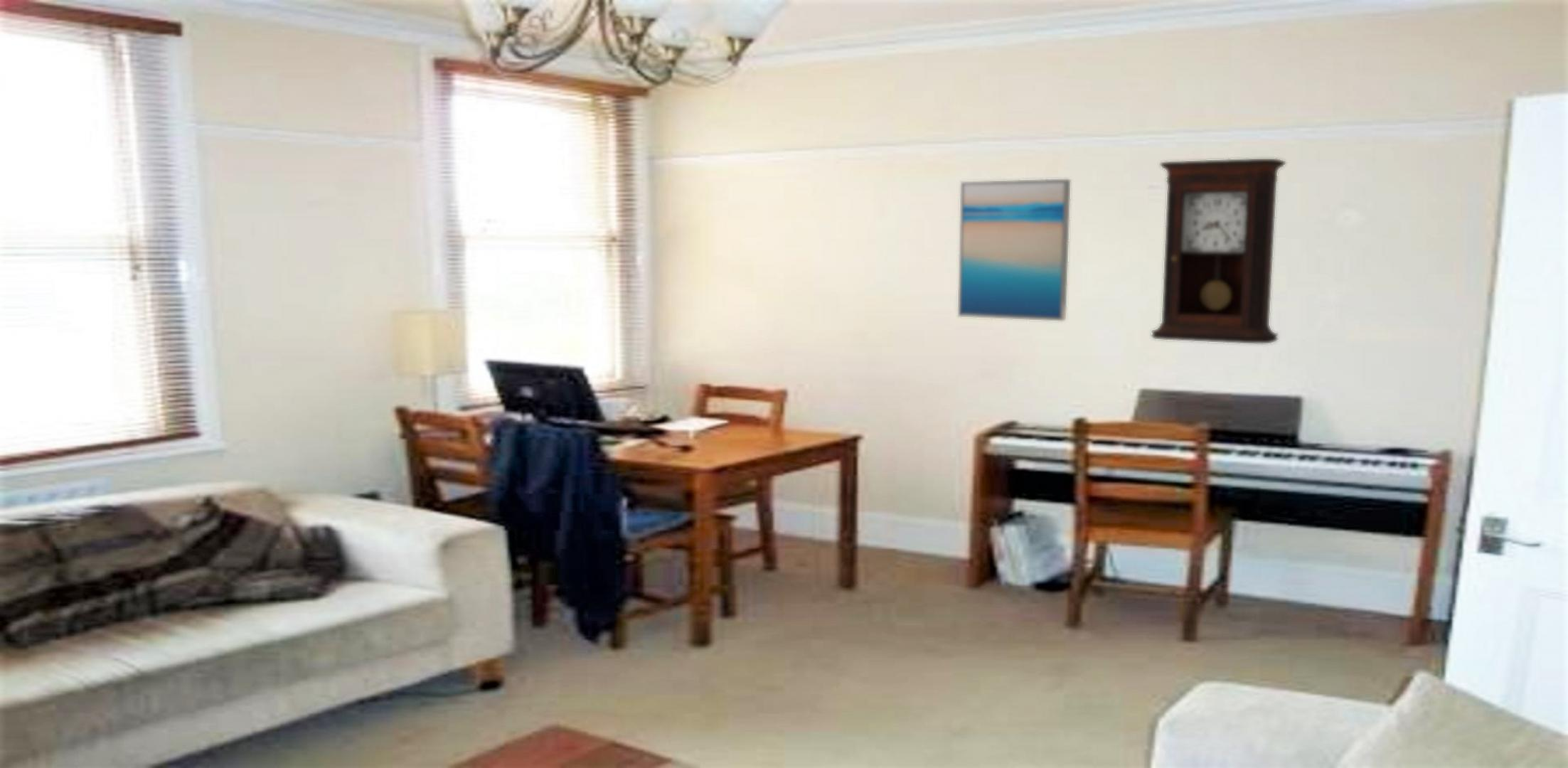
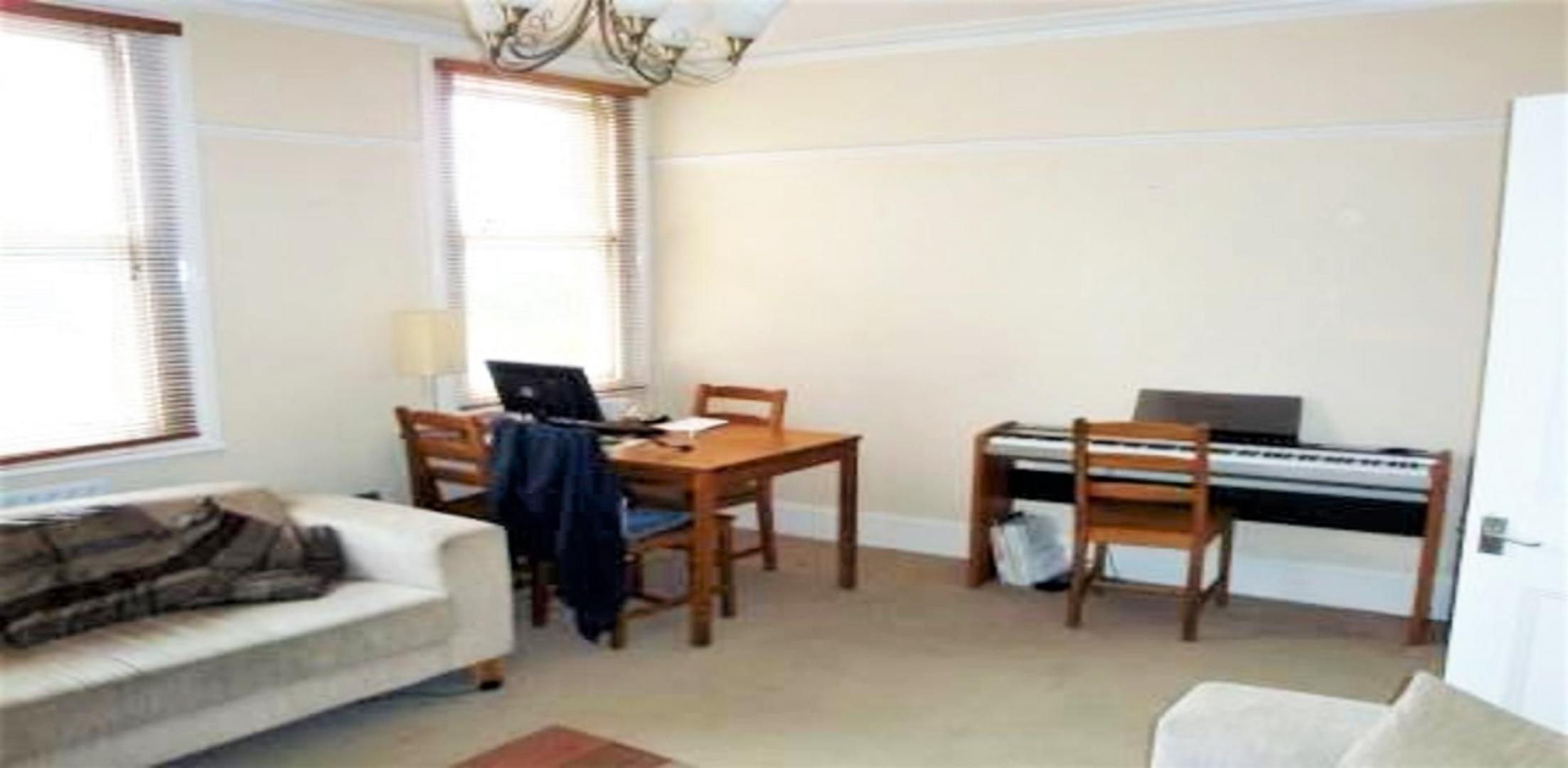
- wall art (1012, 250)
- pendulum clock (1215, 251)
